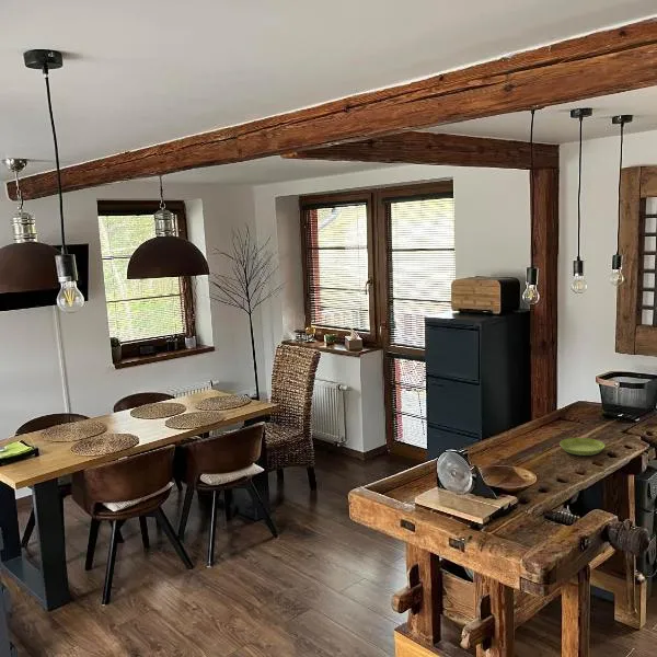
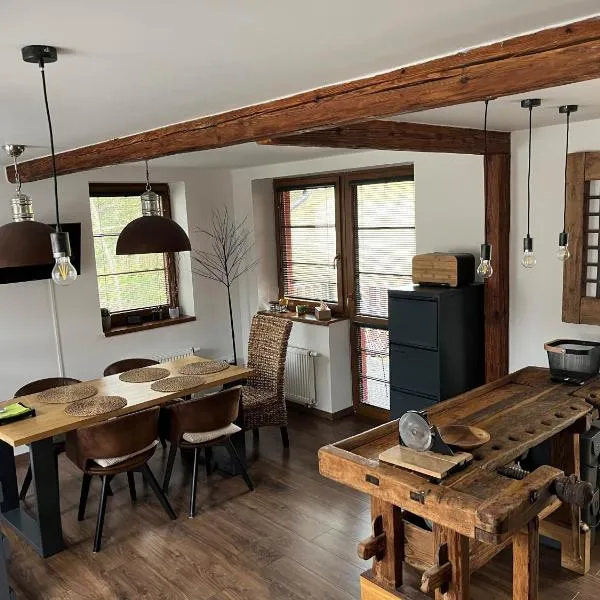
- saucer (581, 447)
